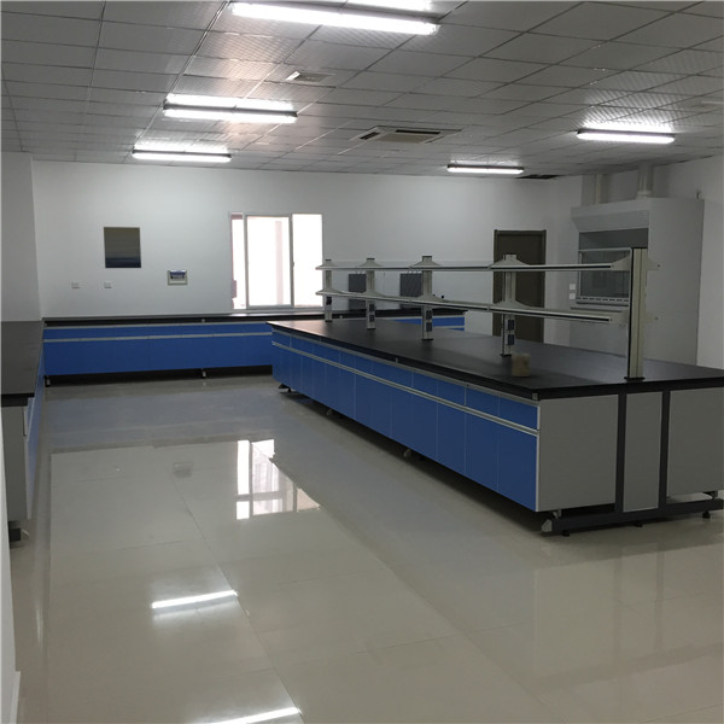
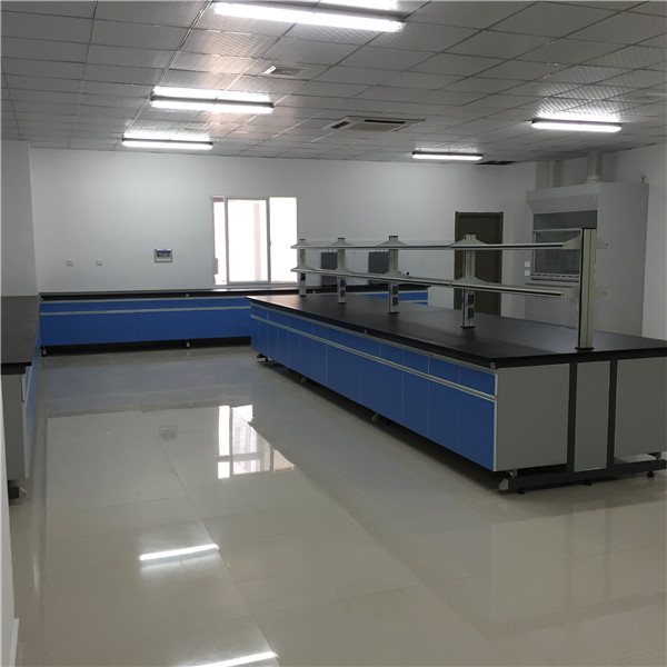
- jar (520, 364)
- wall art (122, 247)
